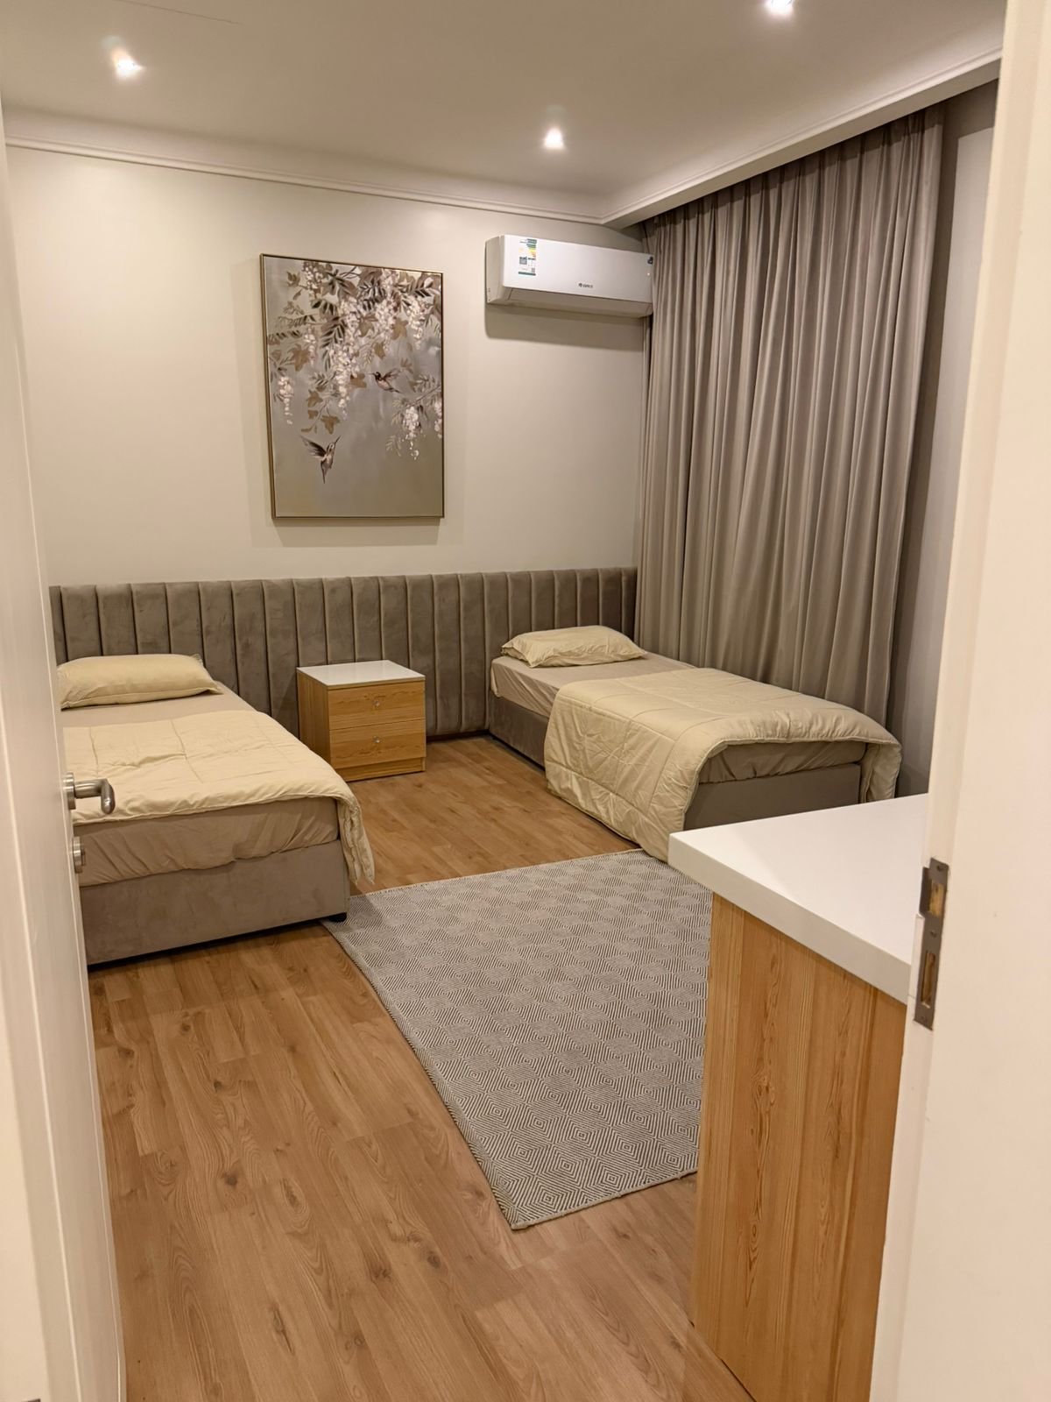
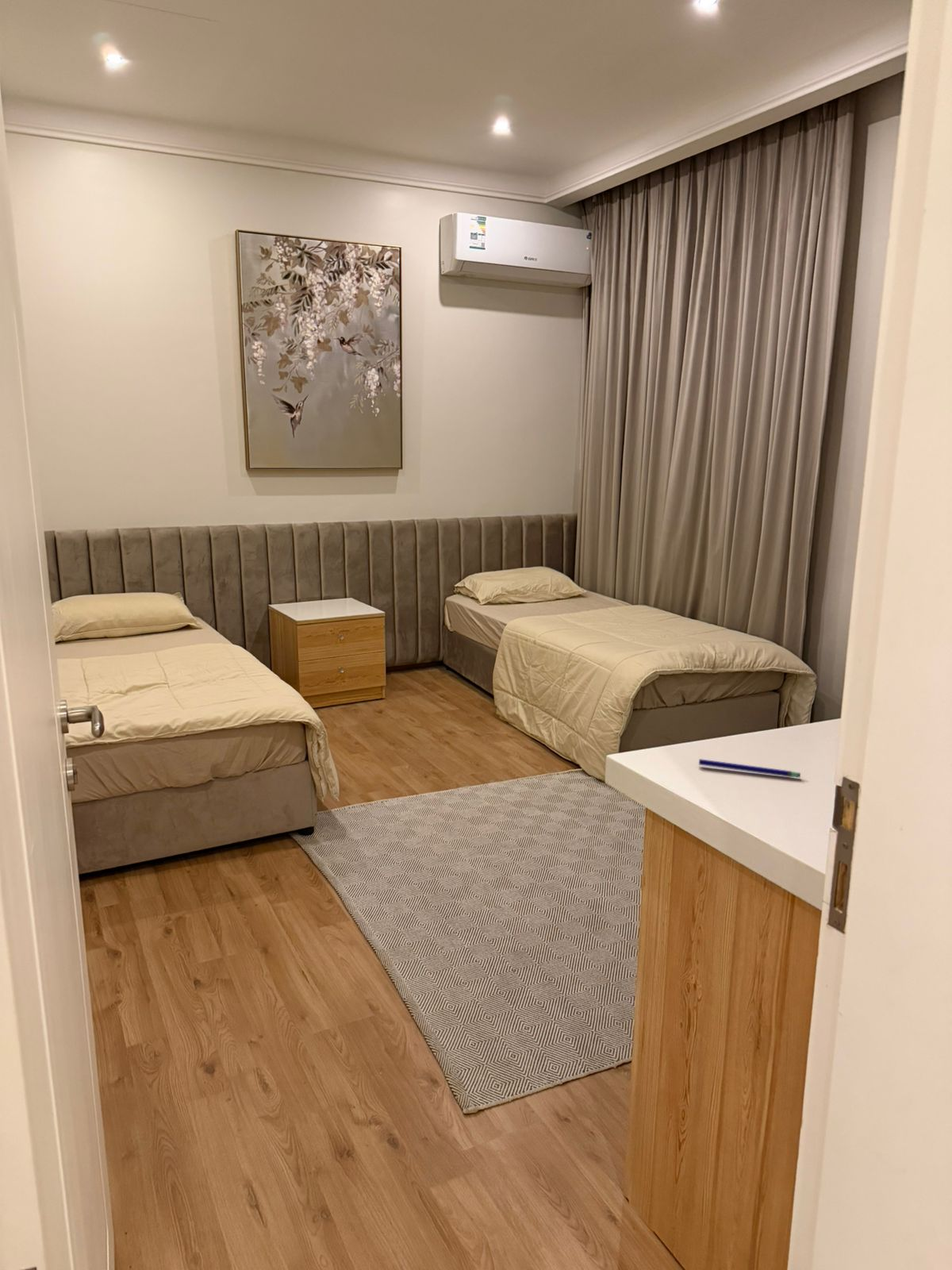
+ pen (748, 768)
